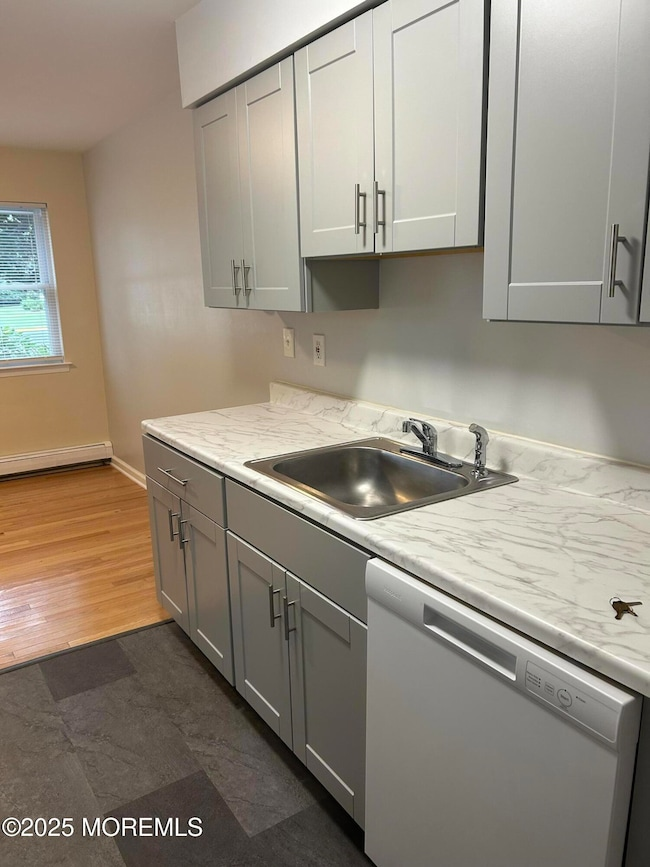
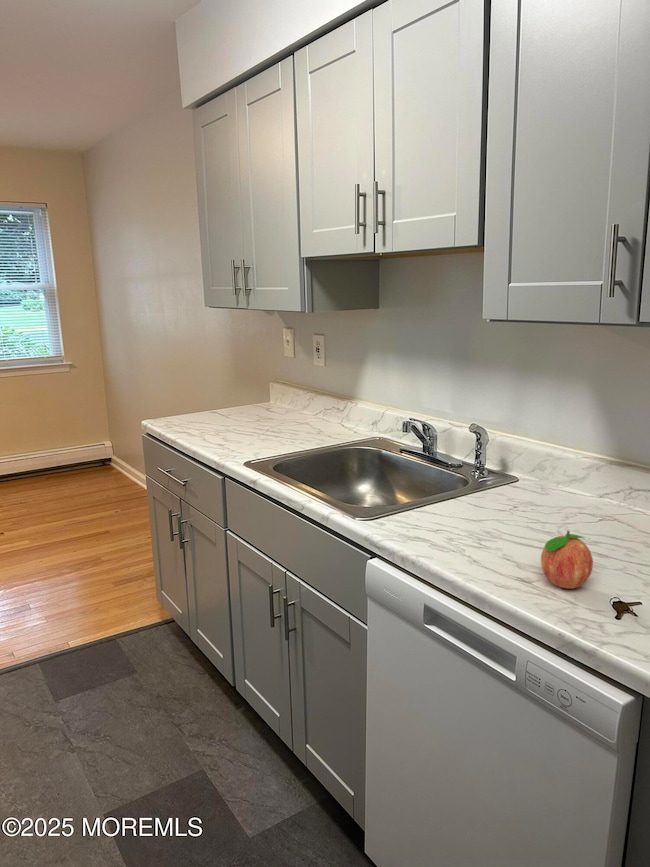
+ fruit (566, 558)
